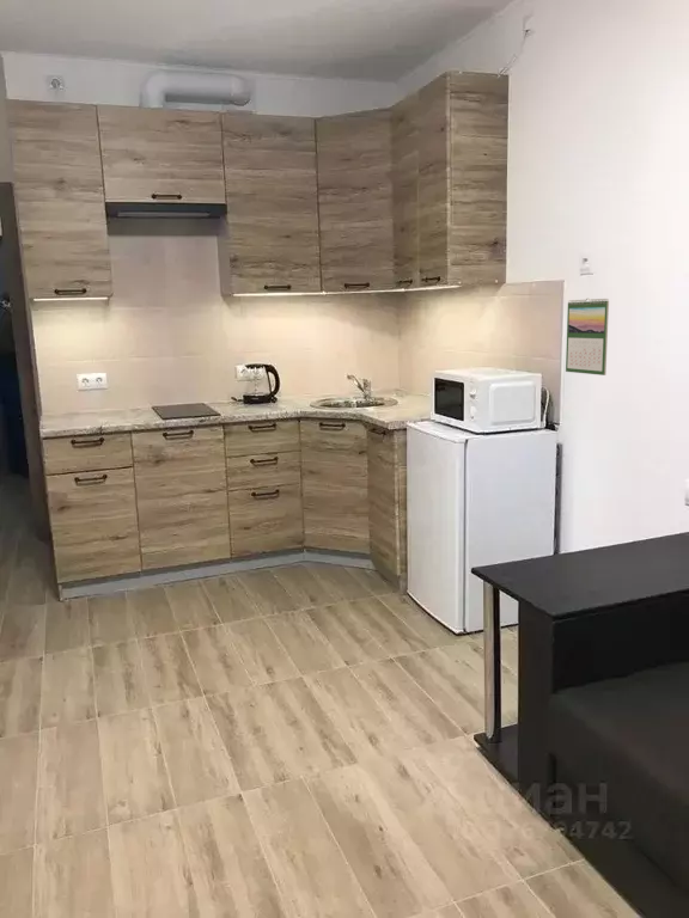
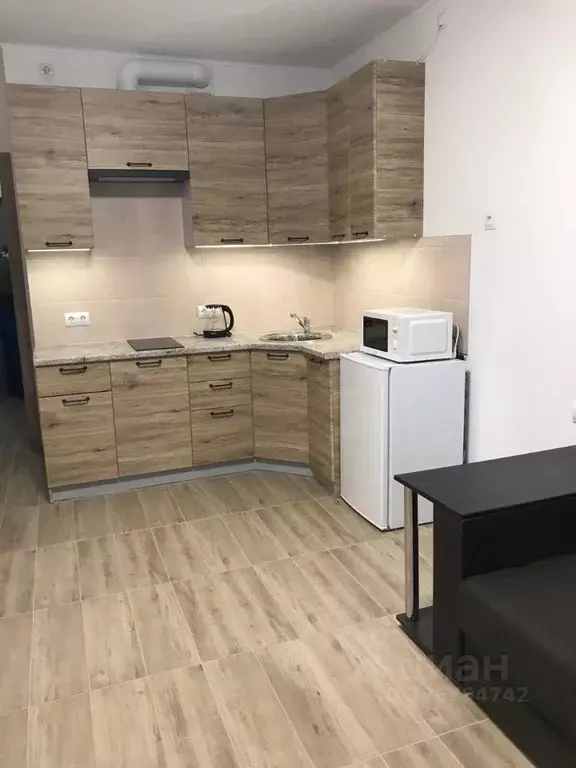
- calendar (586, 336)
